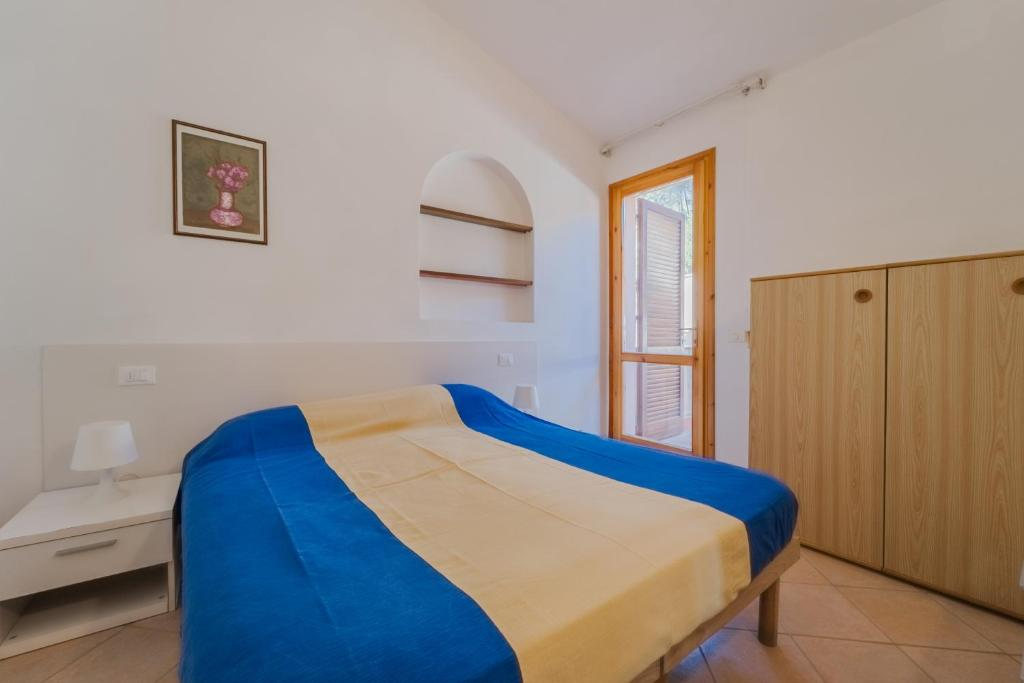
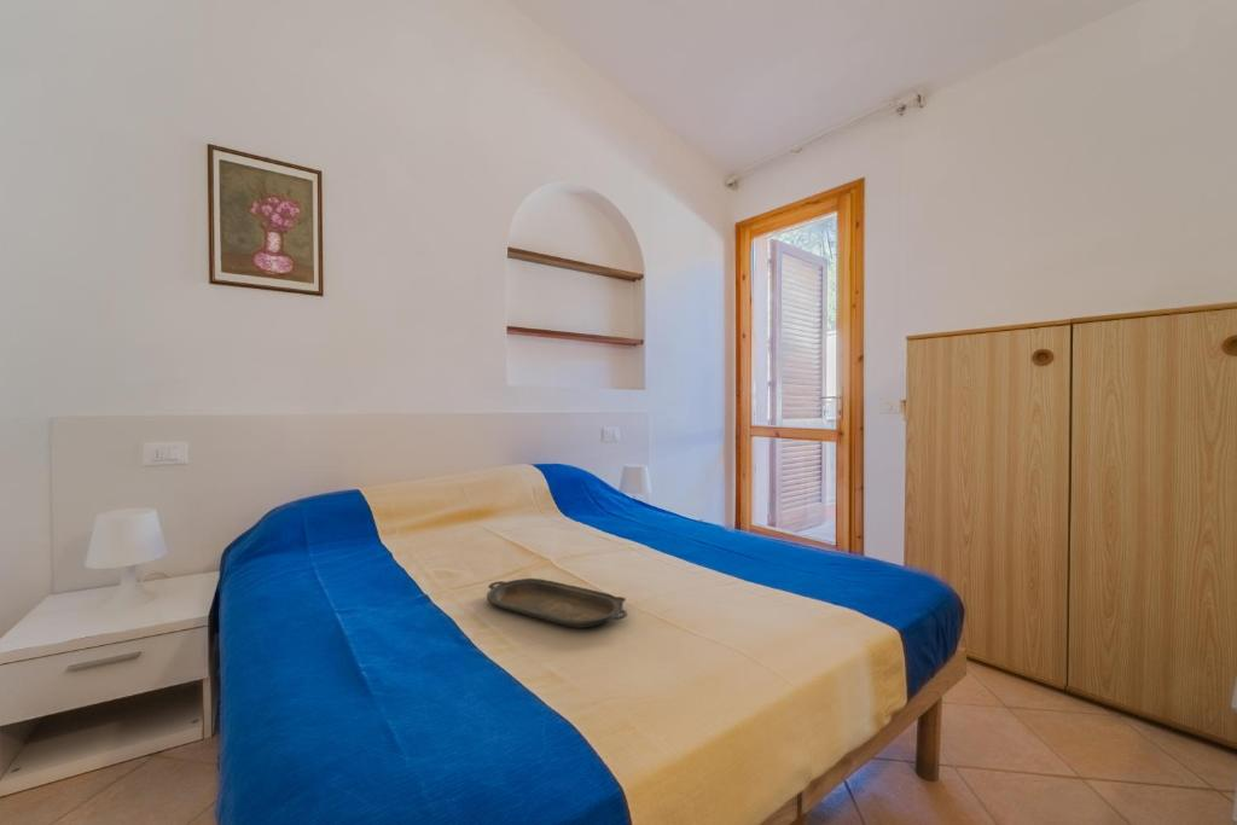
+ serving tray (552, 603)
